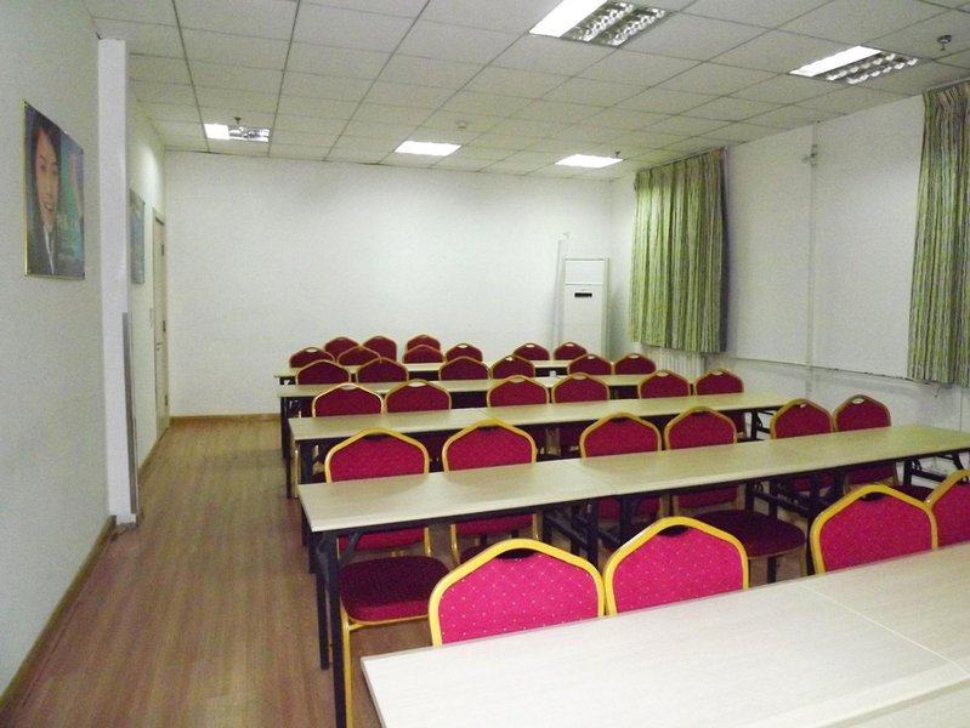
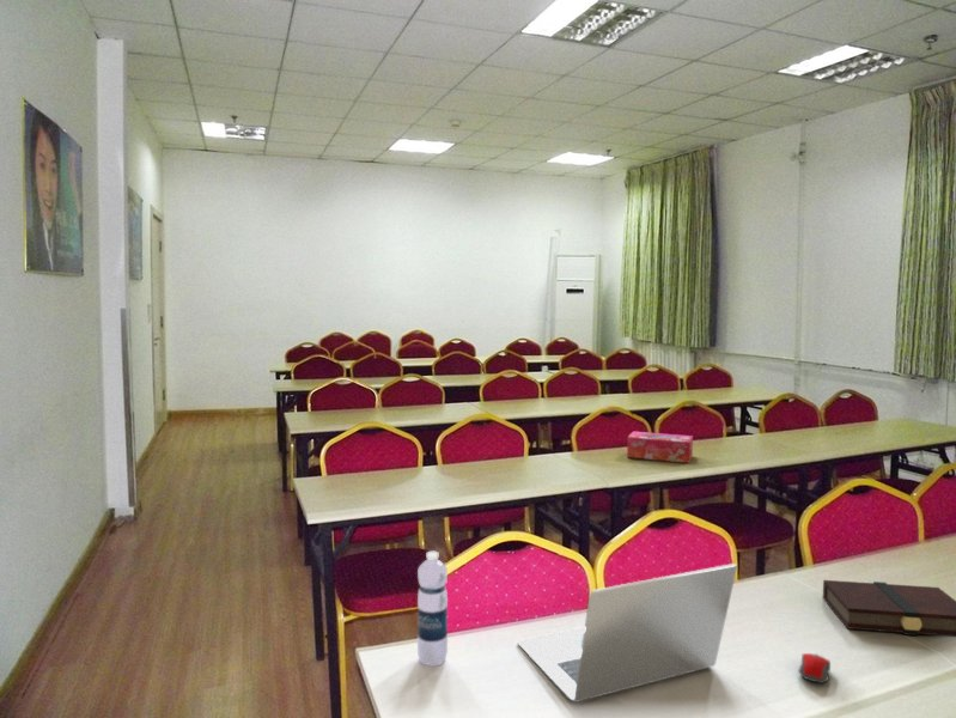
+ book (895, 607)
+ computer mouse (814, 664)
+ laptop (620, 606)
+ tissue box (659, 446)
+ water bottle (432, 607)
